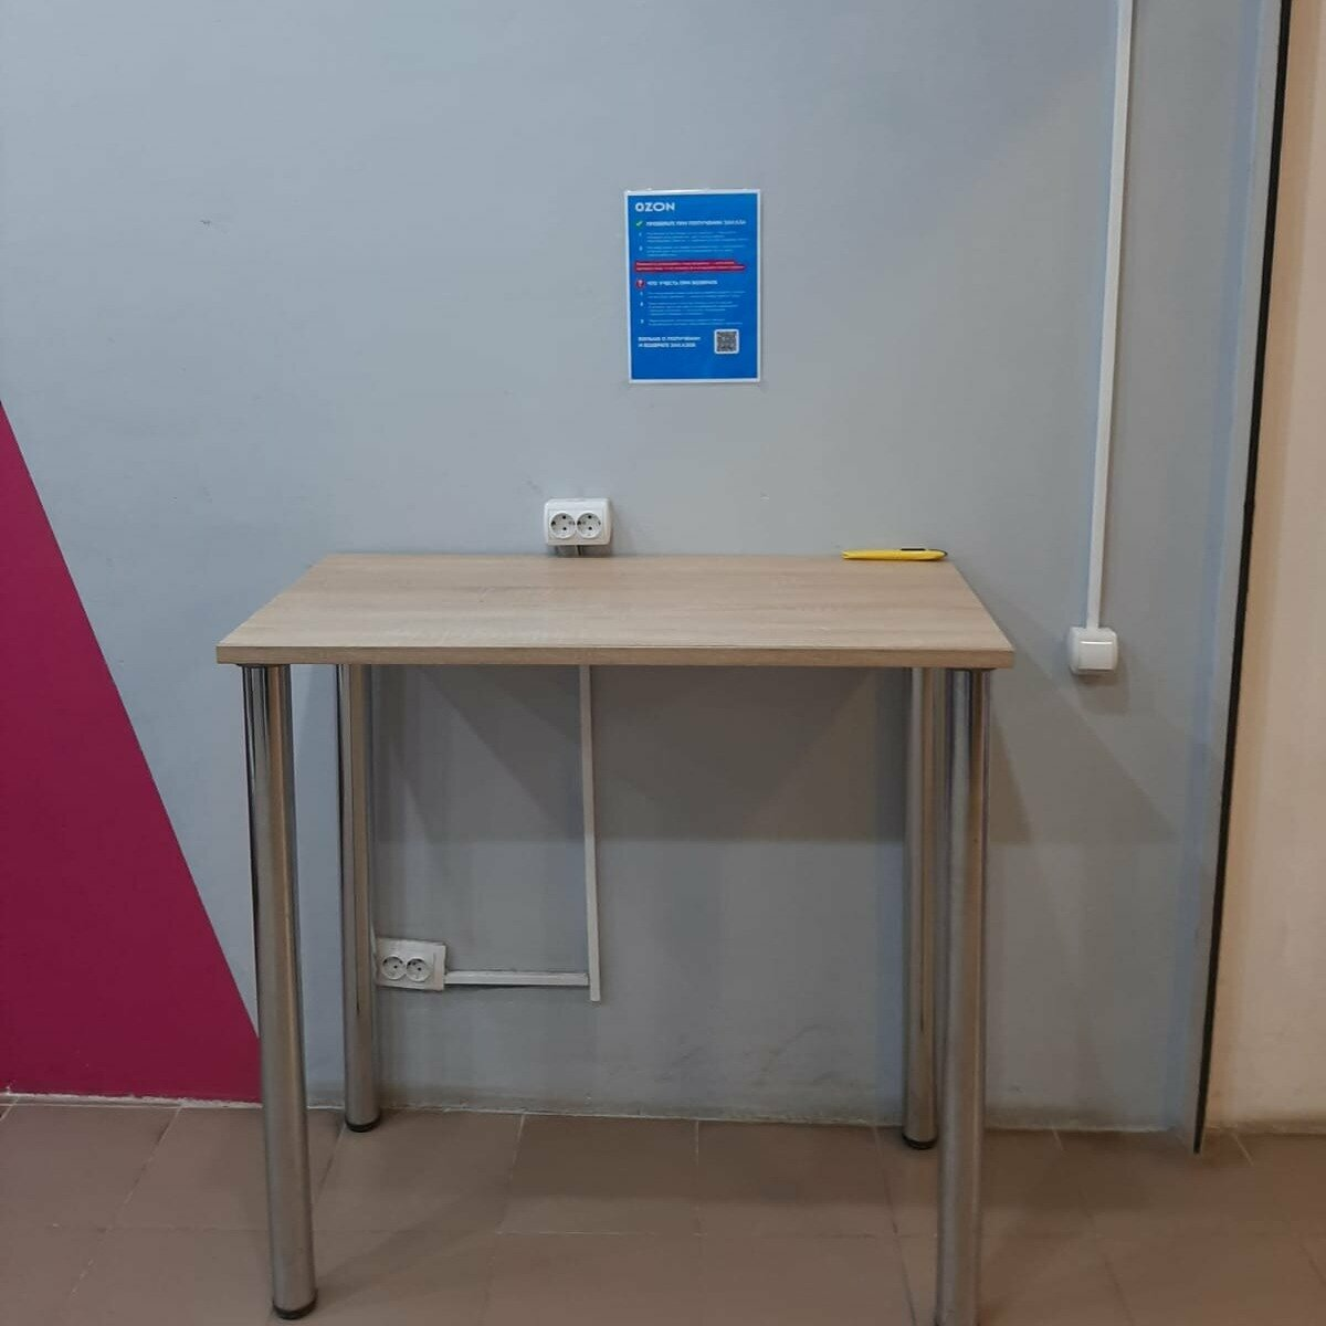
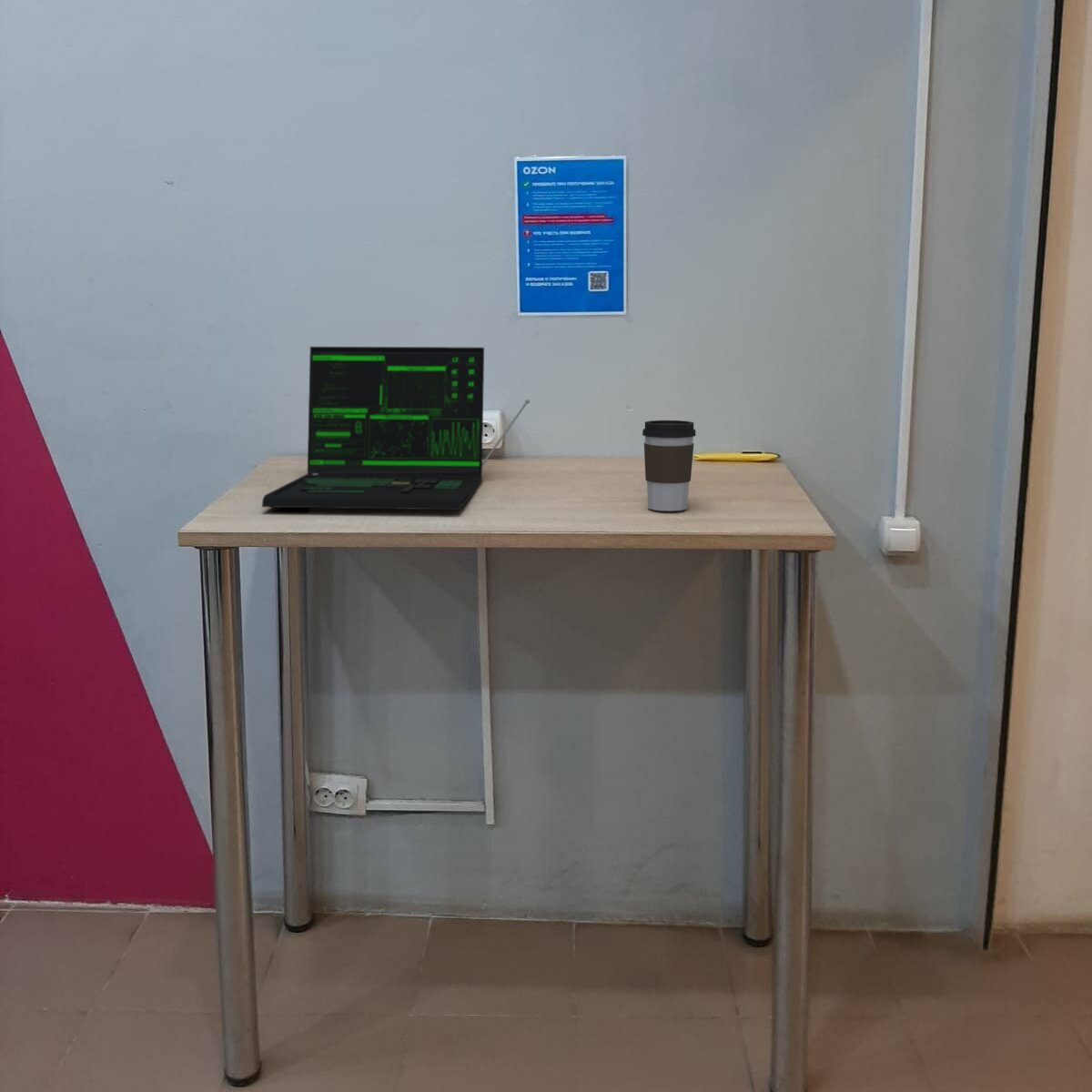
+ laptop (403, 422)
+ coffee cup (668, 465)
